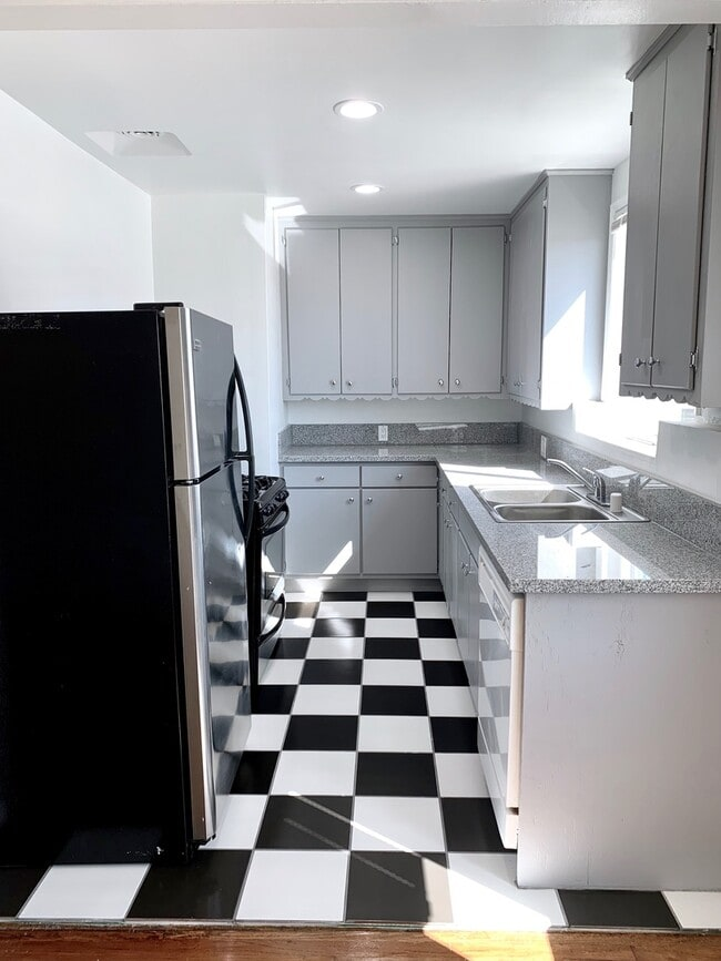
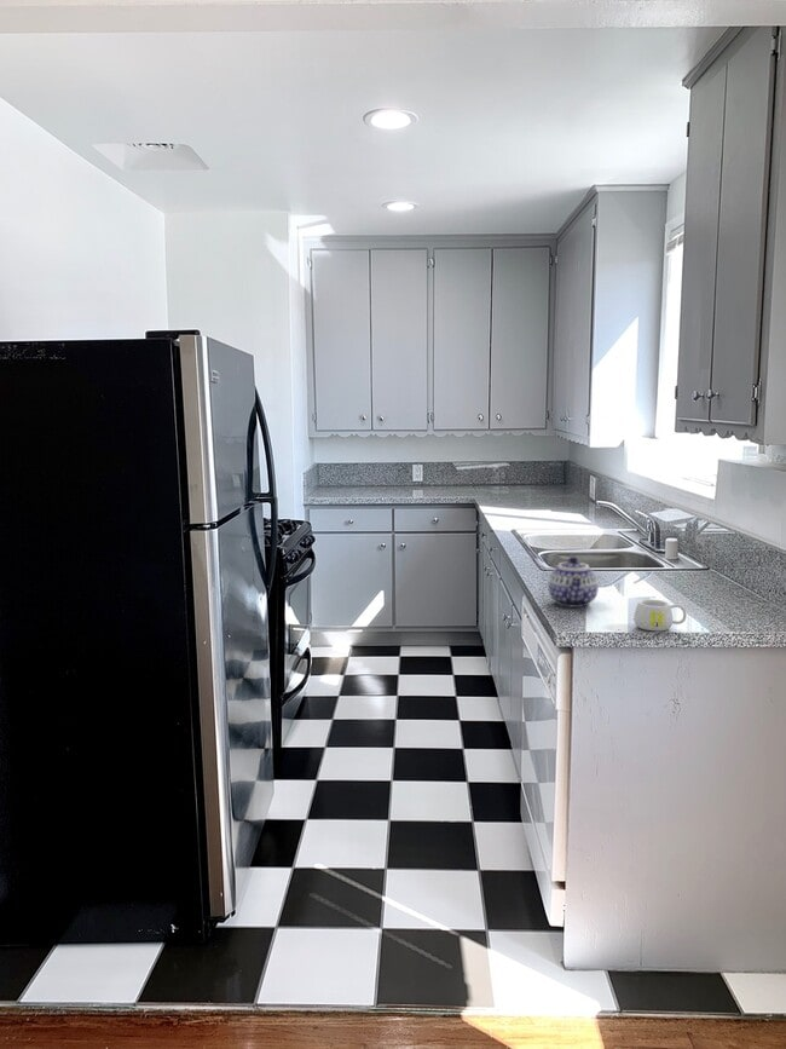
+ mug (660, 615)
+ teapot (573, 580)
